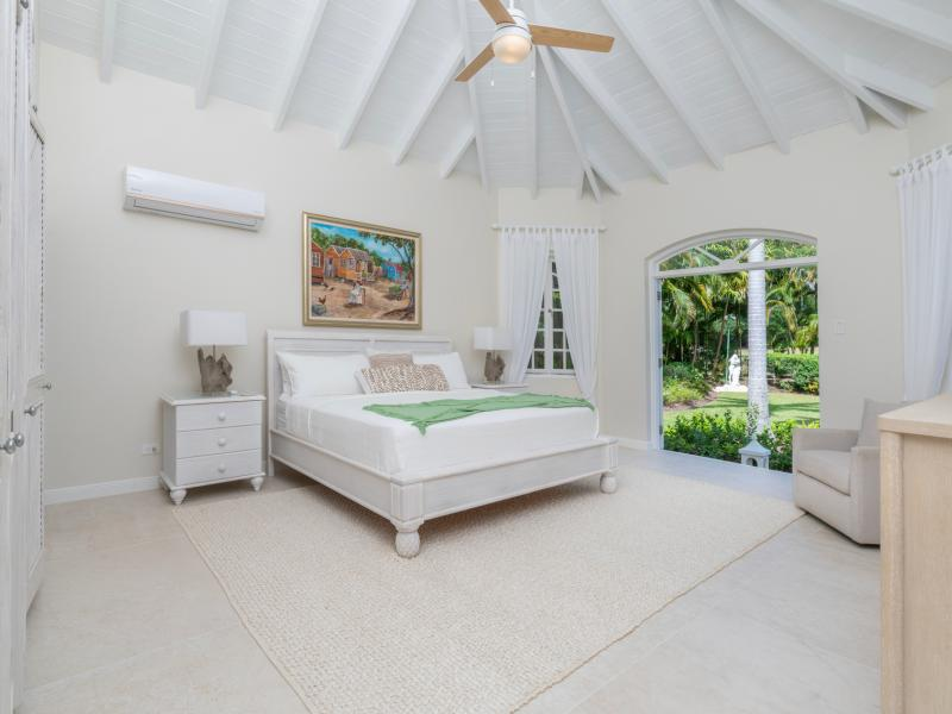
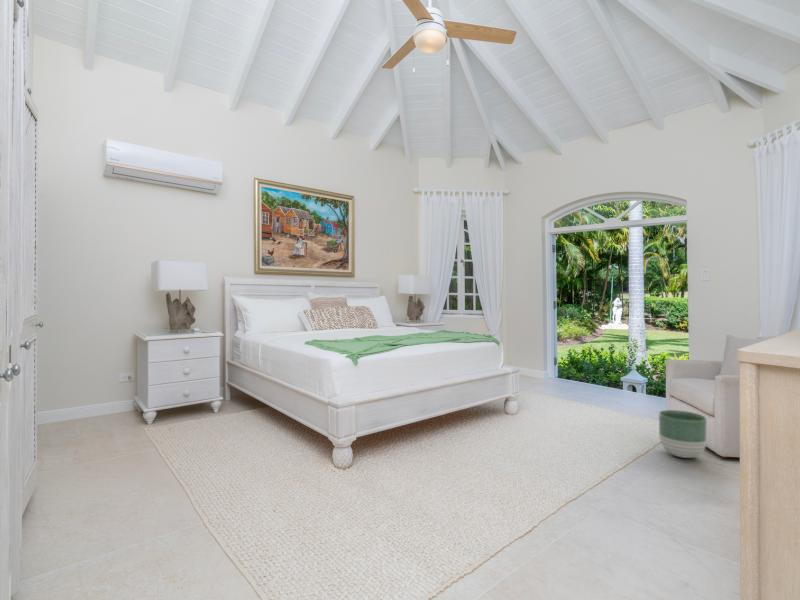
+ planter (682, 435)
